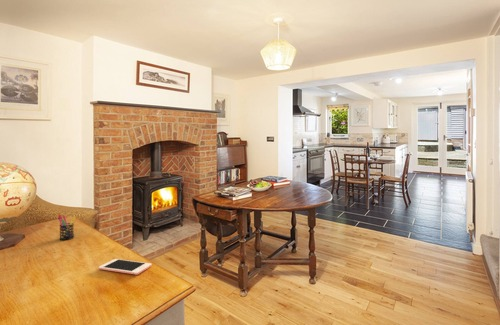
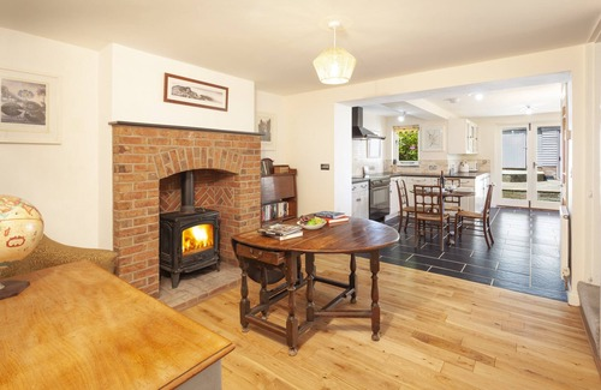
- cell phone (125, 266)
- pen holder (65, 226)
